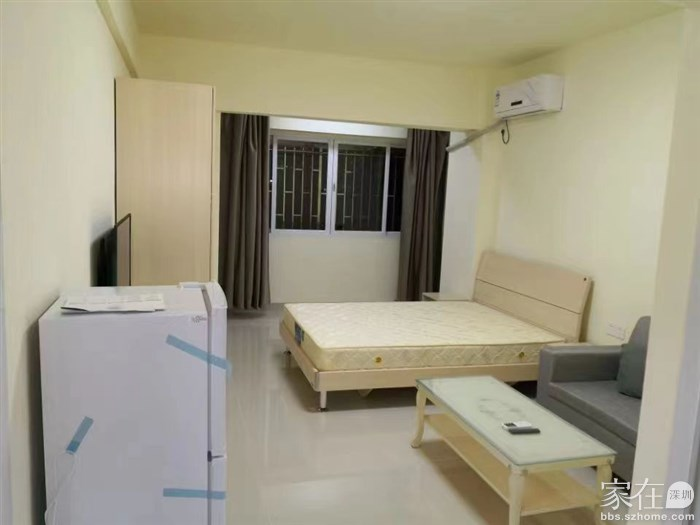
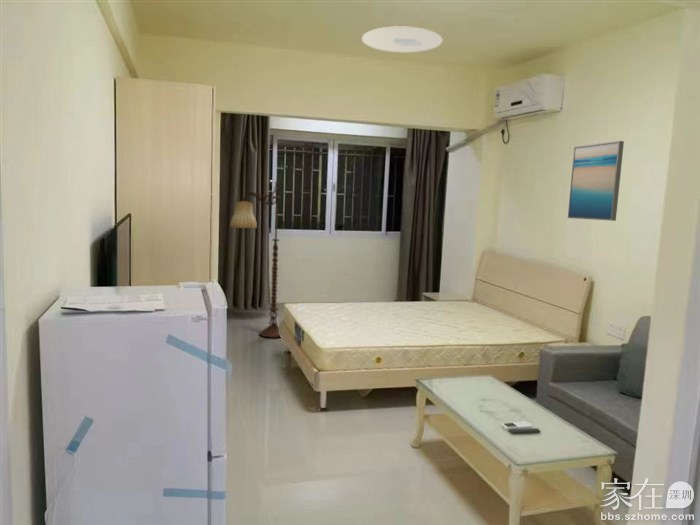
+ floor lamp (272, 254)
+ wall art (594, 182)
+ ceiling light (402, 36)
